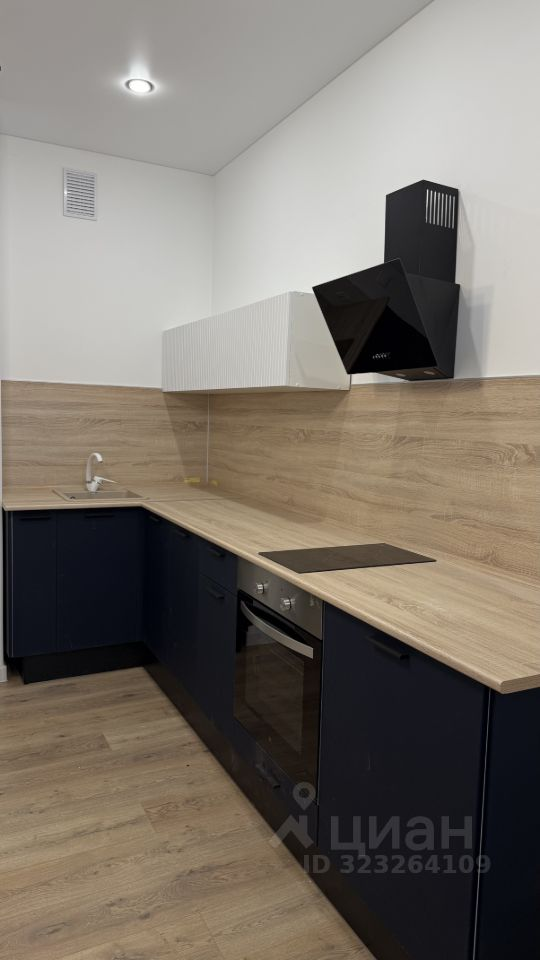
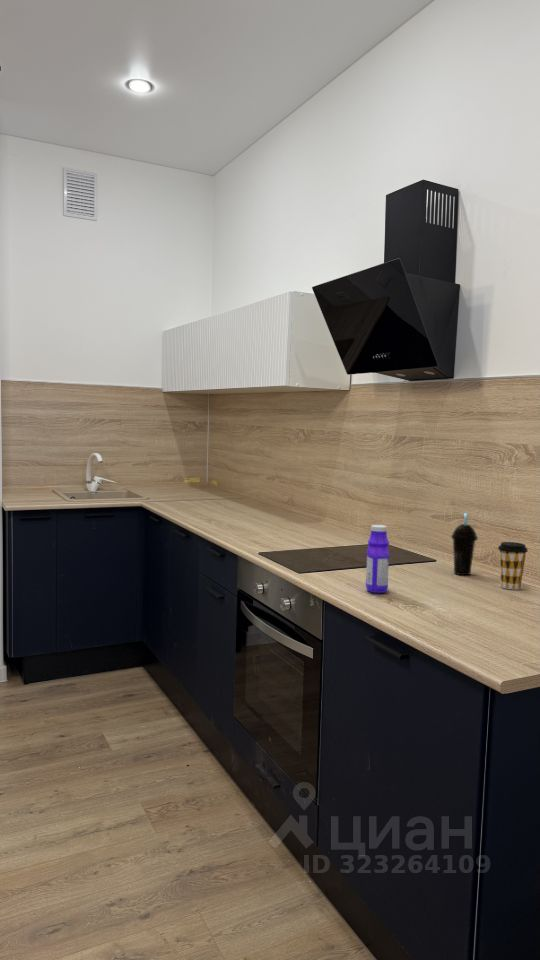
+ coffee cup (511, 565)
+ bottle (377, 558)
+ cup (464, 543)
